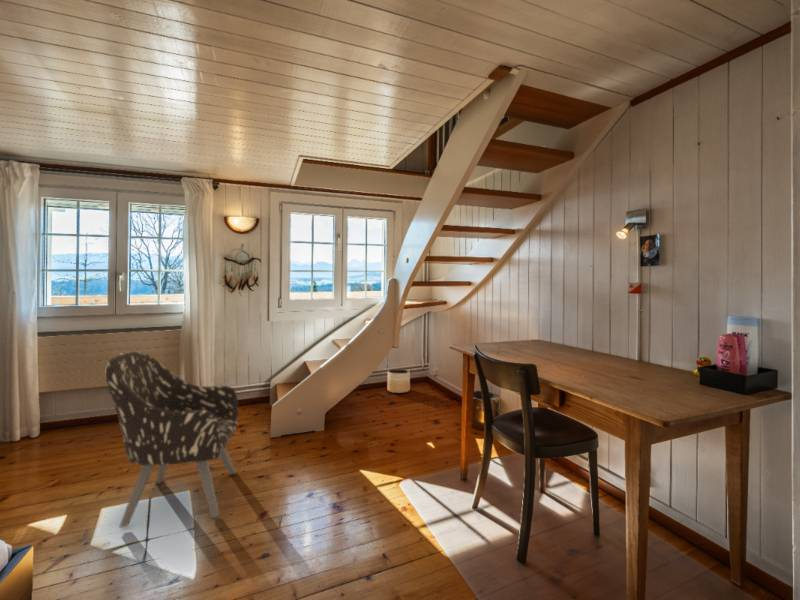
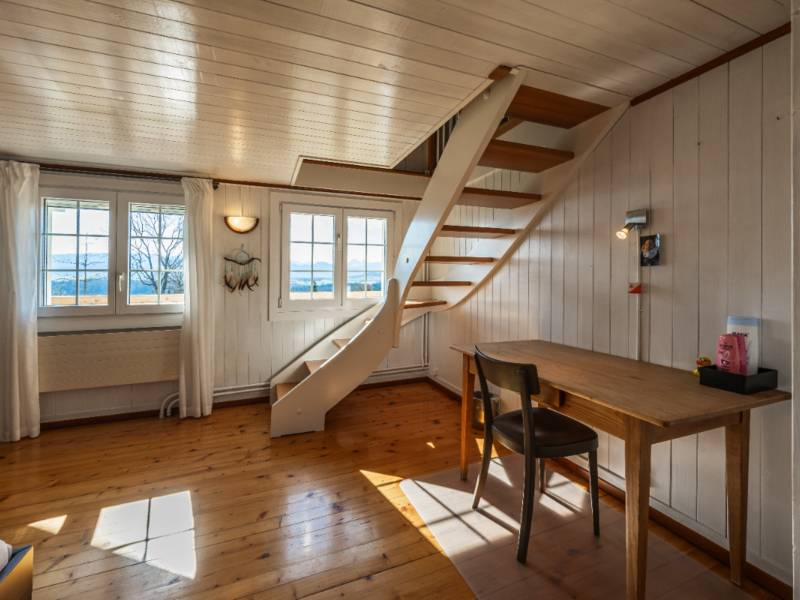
- armchair (176, 425)
- planter (398, 380)
